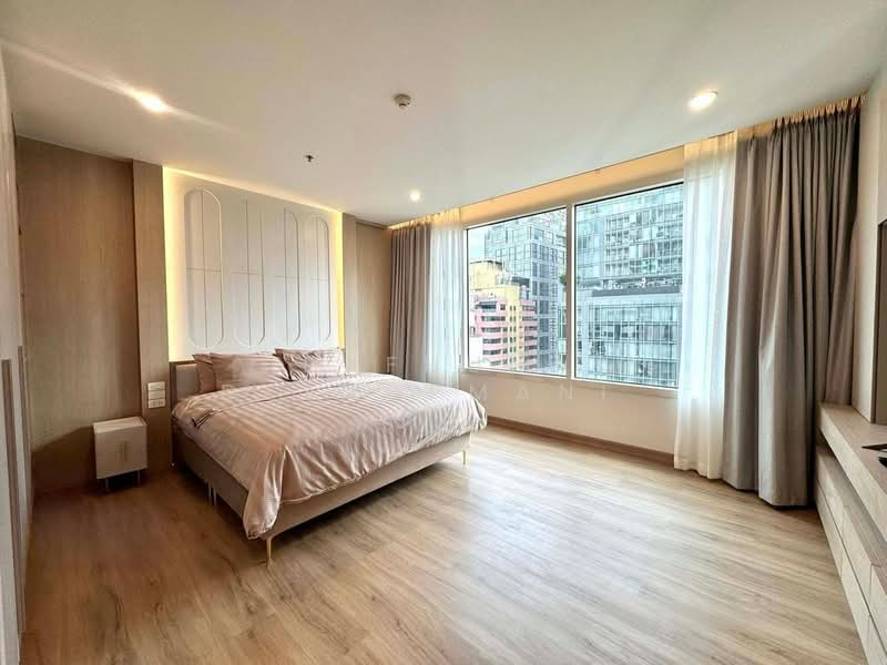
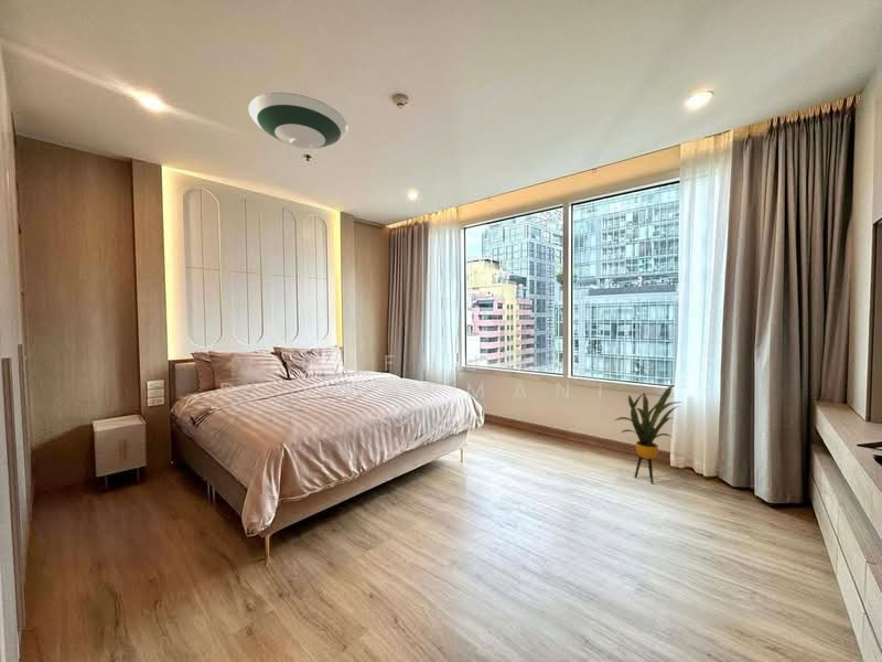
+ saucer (300, 132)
+ house plant (653, 434)
